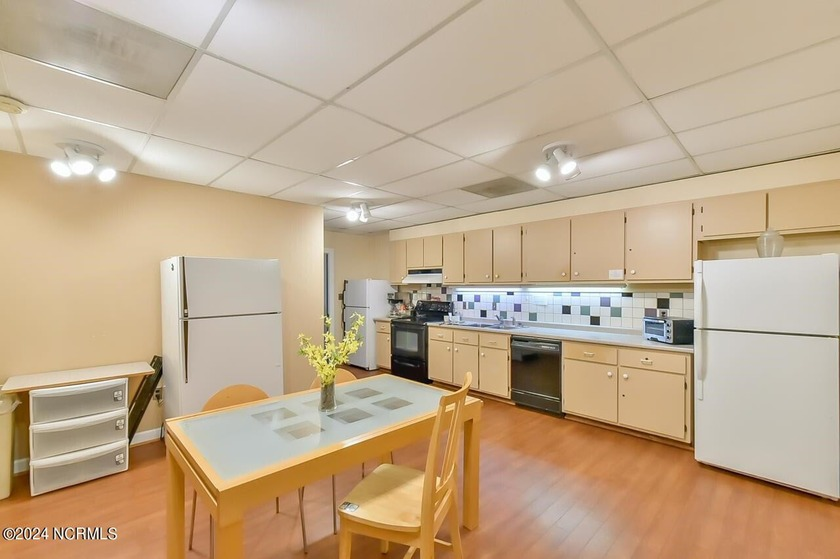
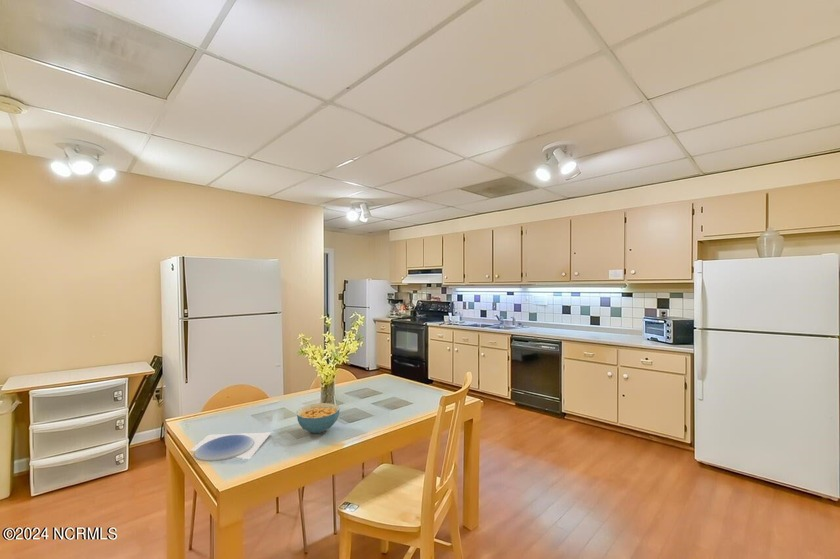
+ plate (225, 444)
+ cereal bowl (318, 420)
